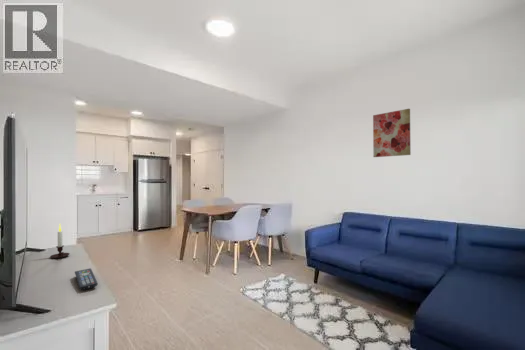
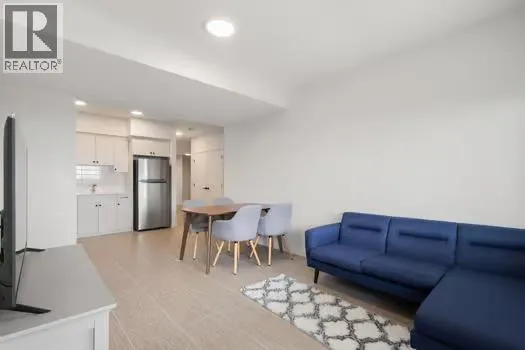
- wall art (390, 134)
- remote control (85, 278)
- candle (60, 240)
